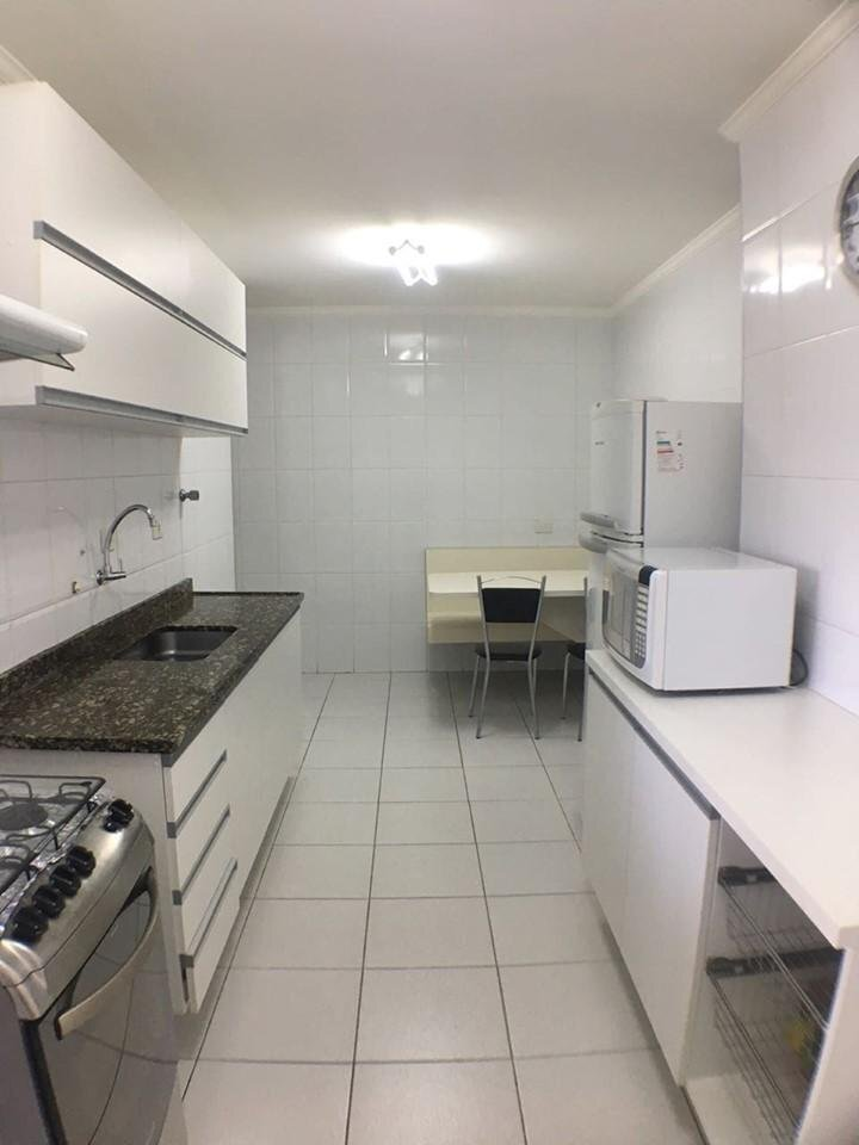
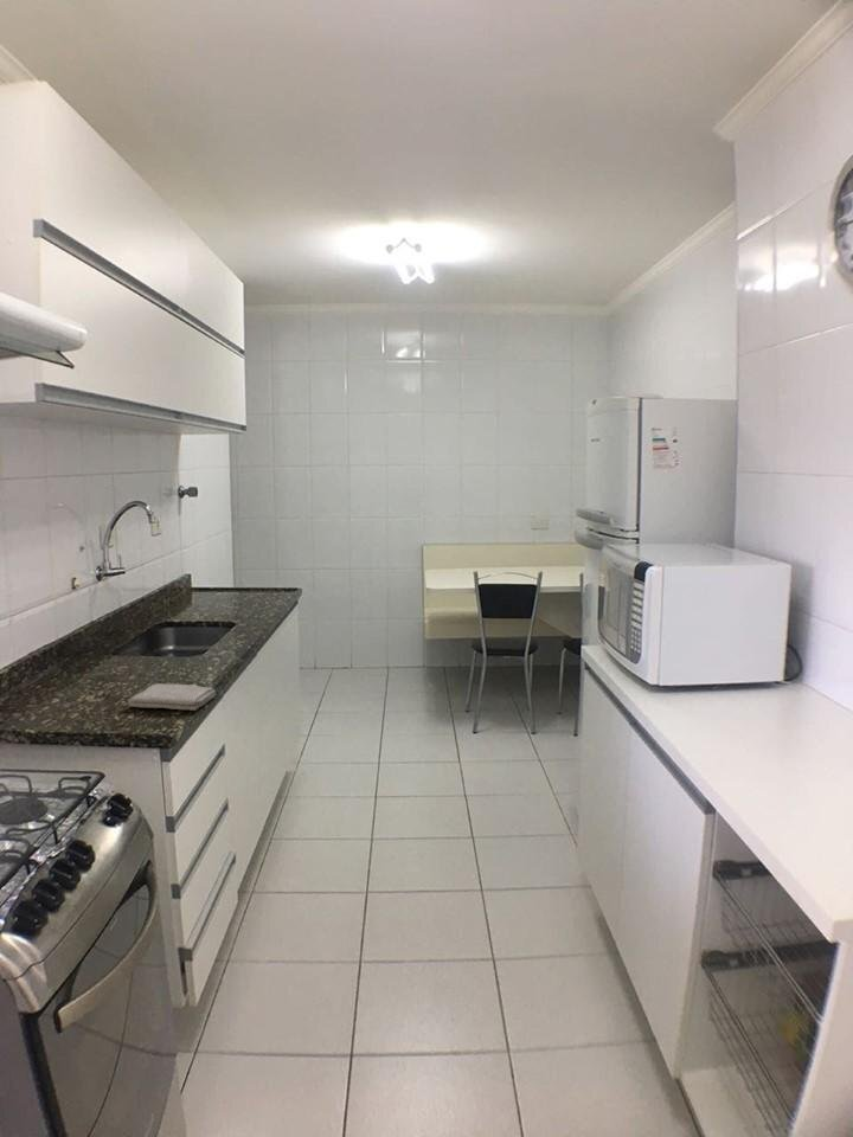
+ washcloth (173, 695)
